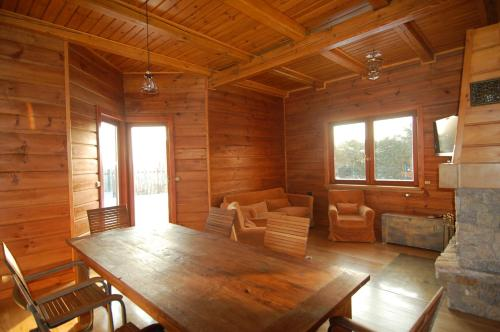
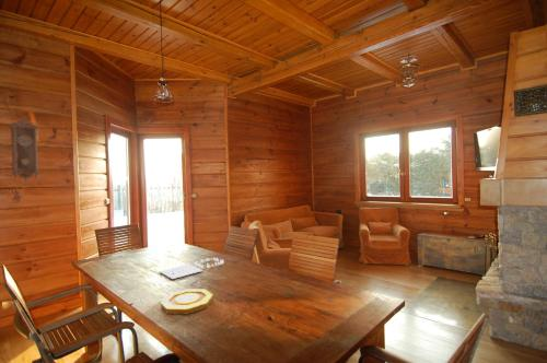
+ board game (195, 264)
+ pendulum clock (24, 149)
+ bowl (187, 300)
